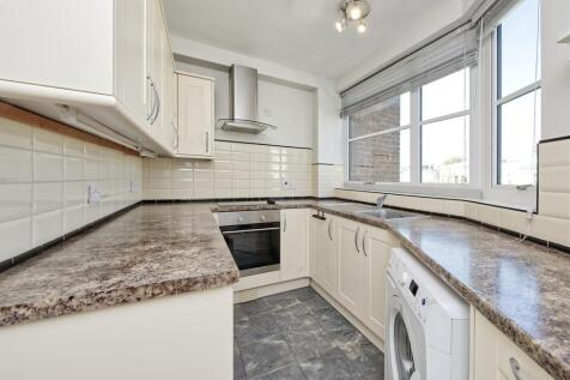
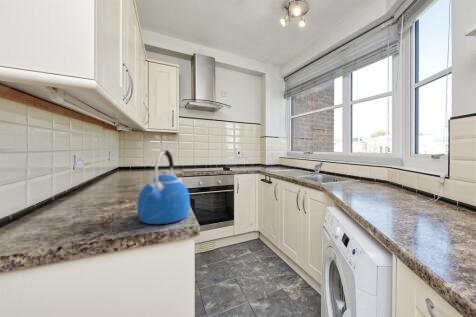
+ kettle (162, 184)
